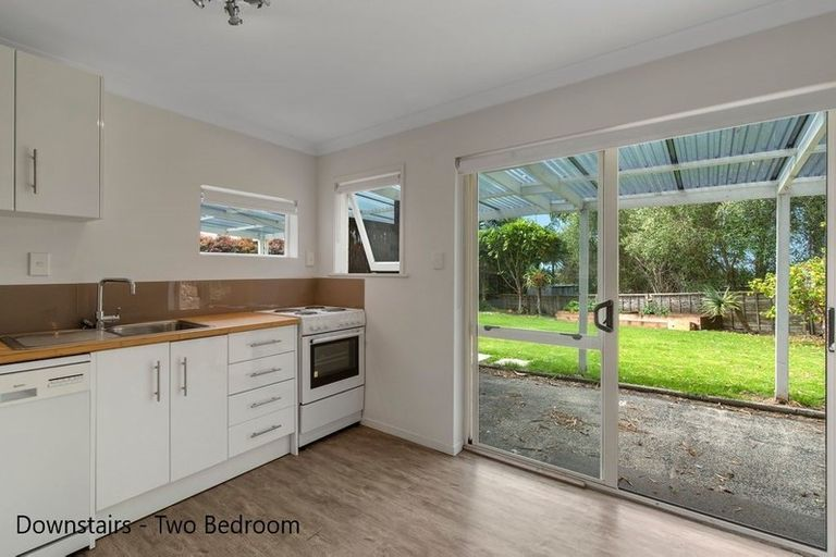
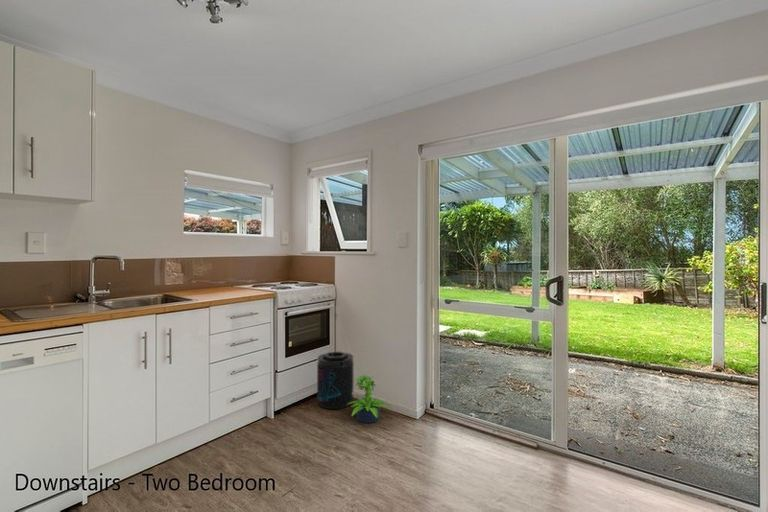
+ potted plant (367, 395)
+ supplement container (335, 378)
